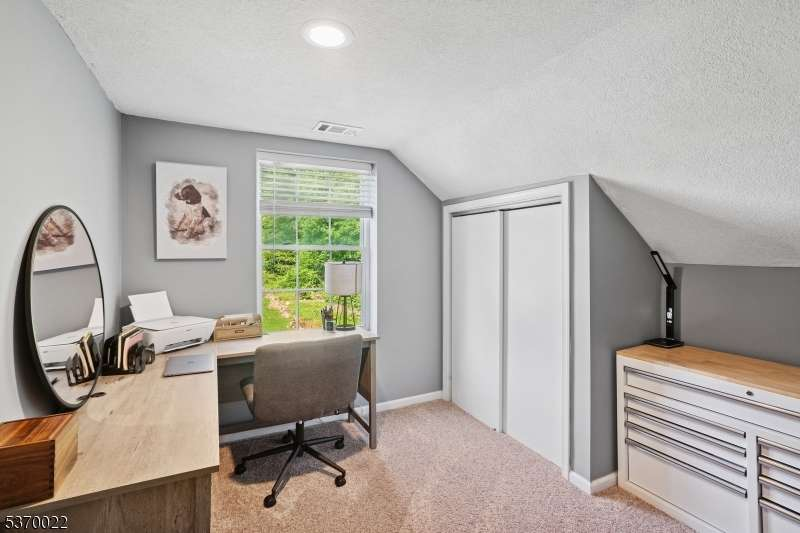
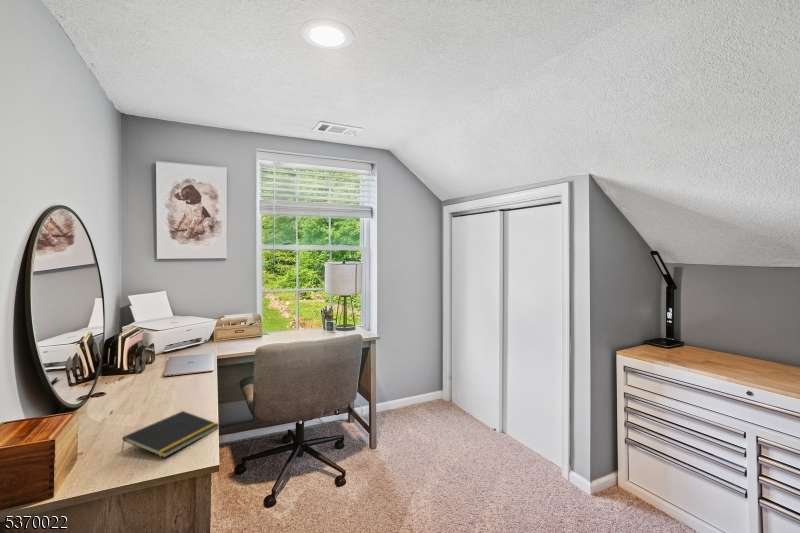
+ notepad (174, 431)
